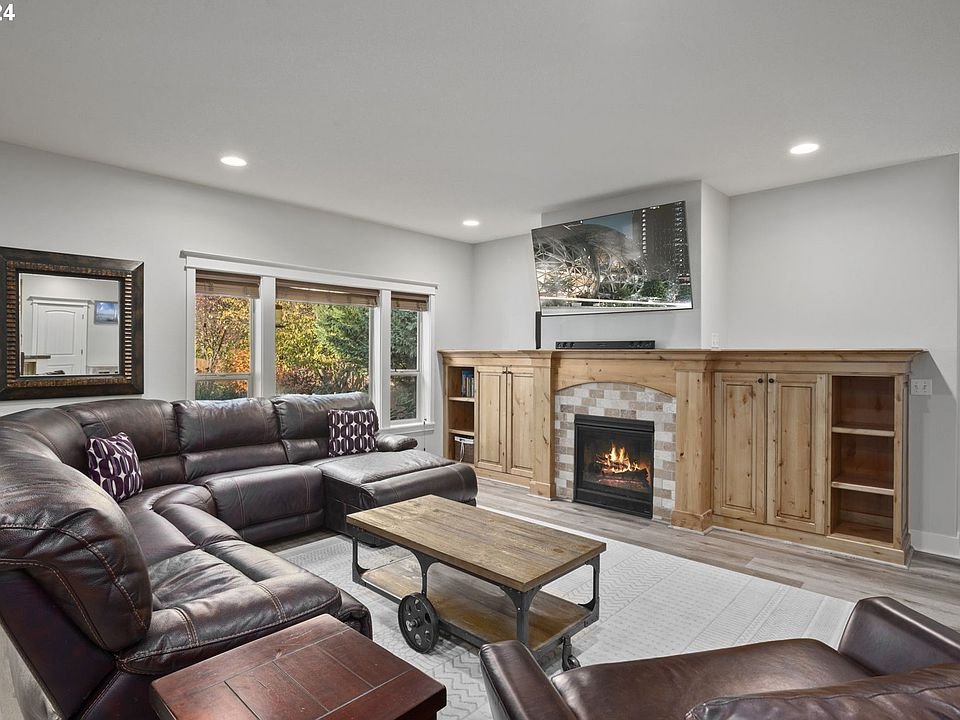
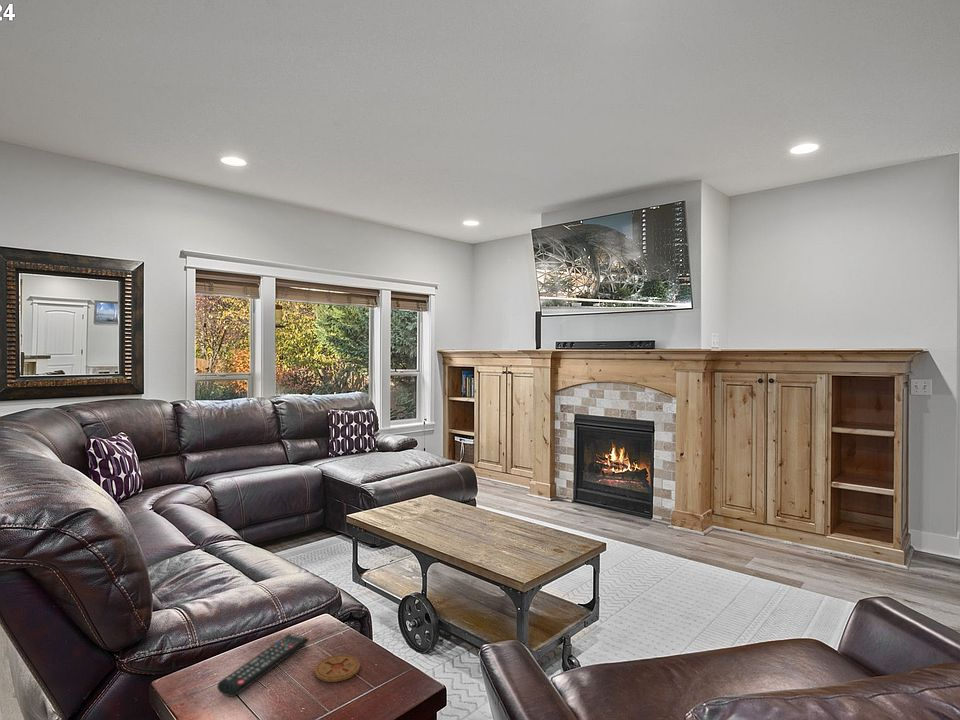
+ remote control (266, 662)
+ coaster (337, 667)
